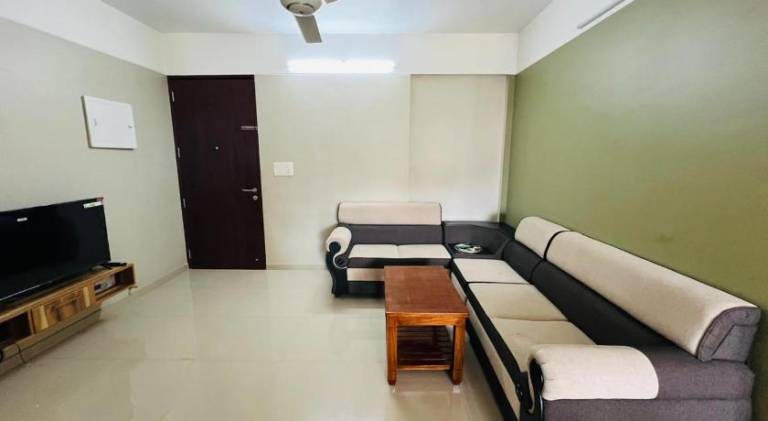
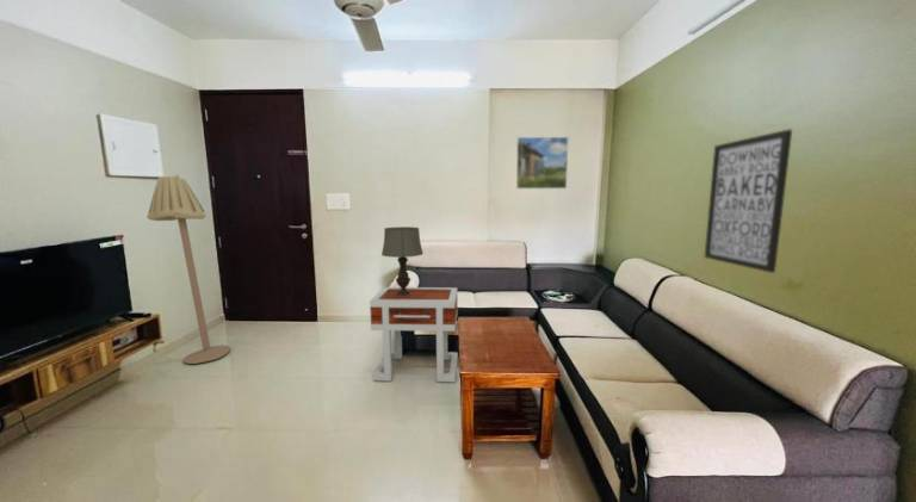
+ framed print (541, 162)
+ side table (416, 329)
+ floor lamp (187, 268)
+ table lamp (402, 260)
+ wall art (741, 203)
